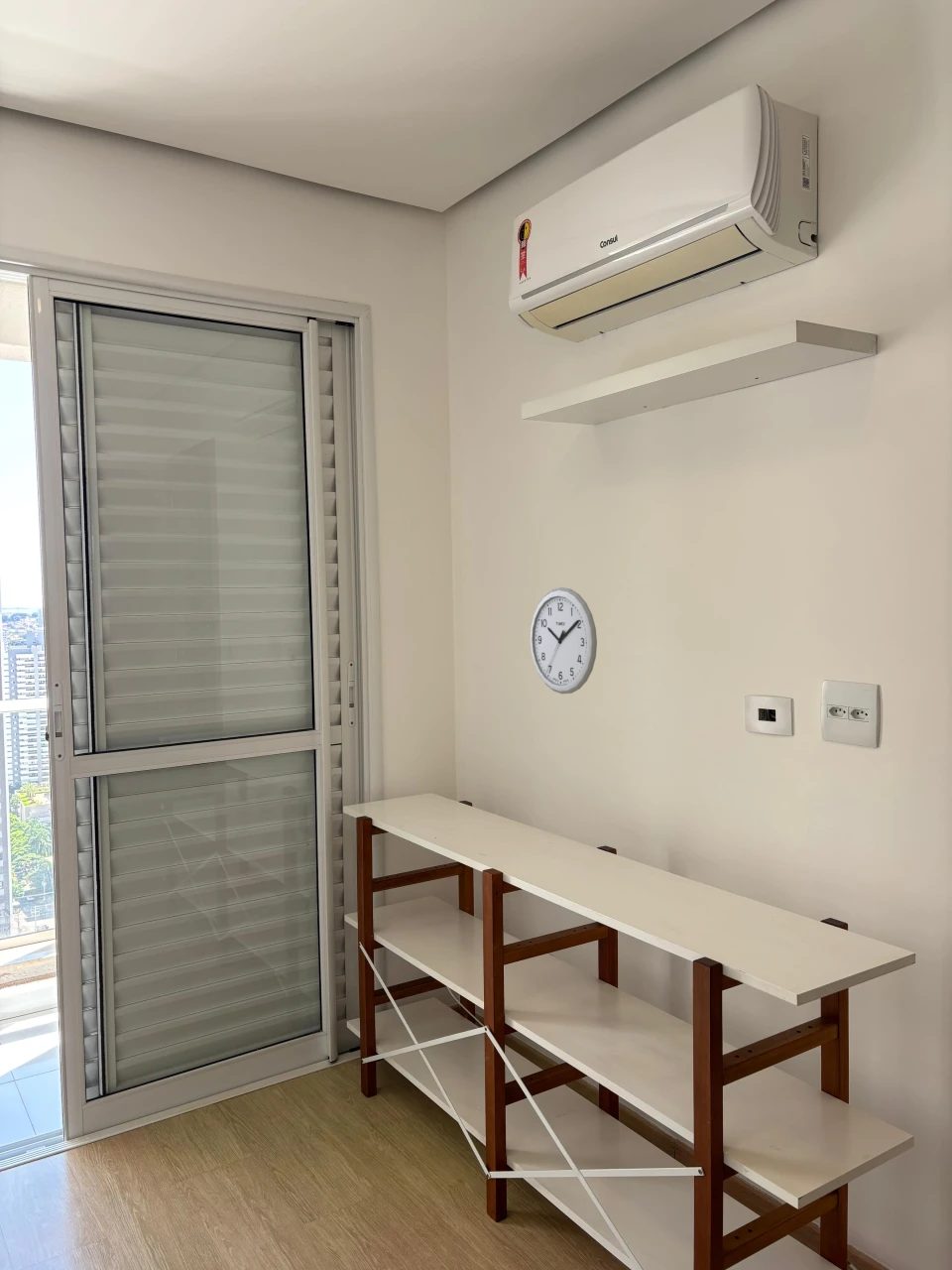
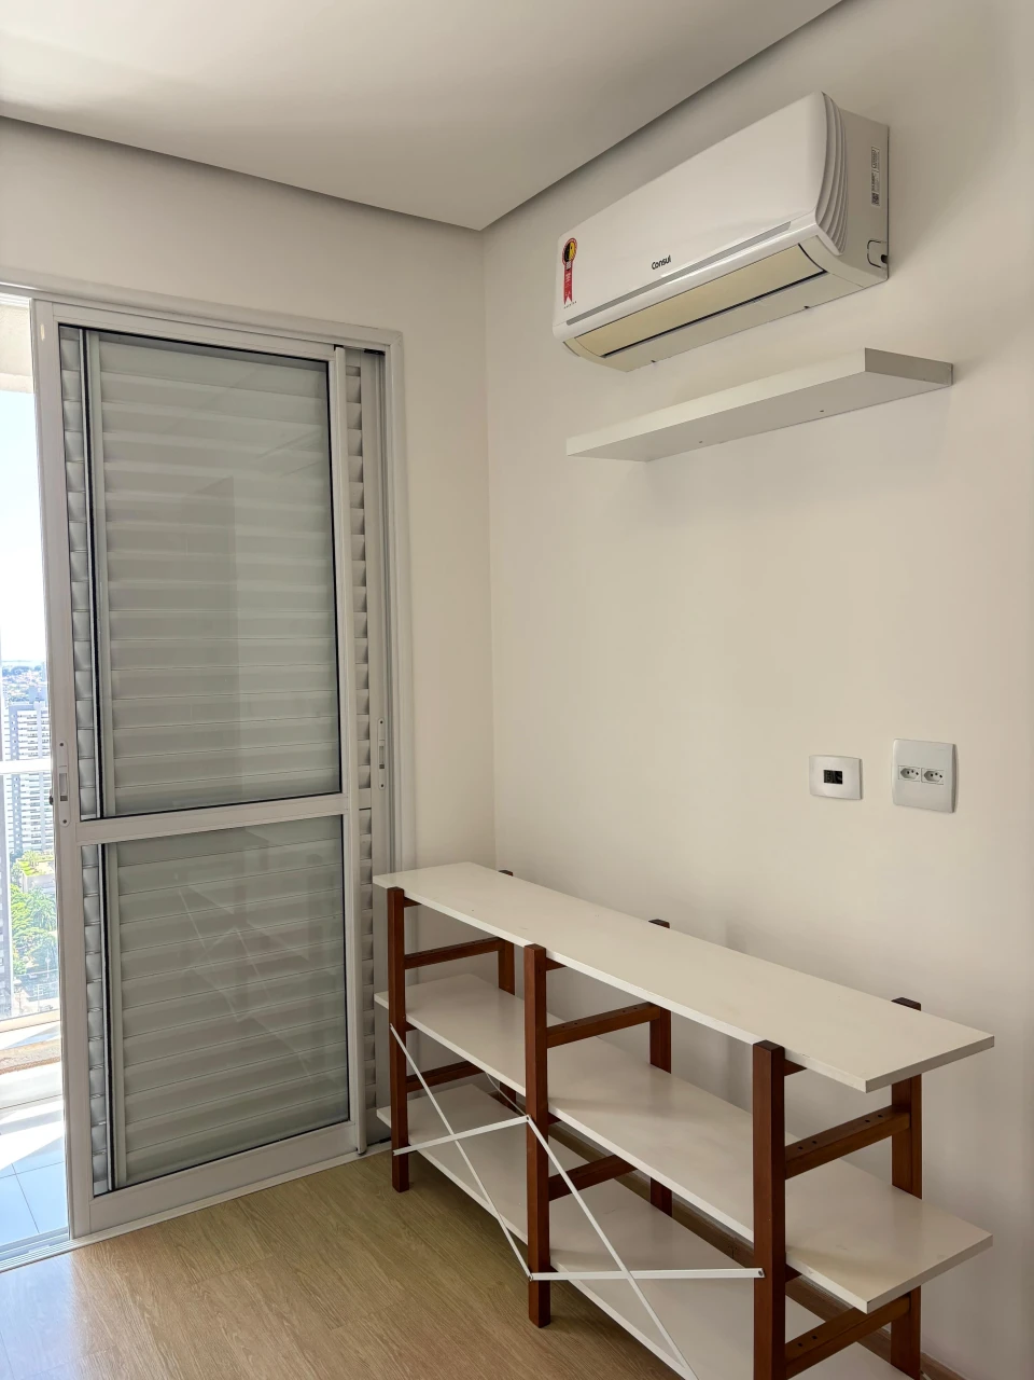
- wall clock (560, 640)
